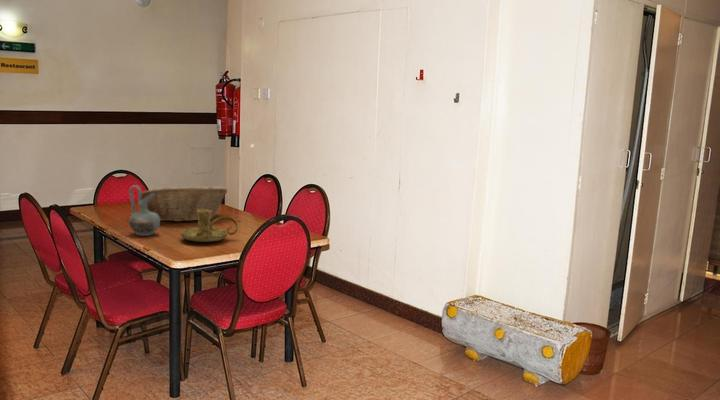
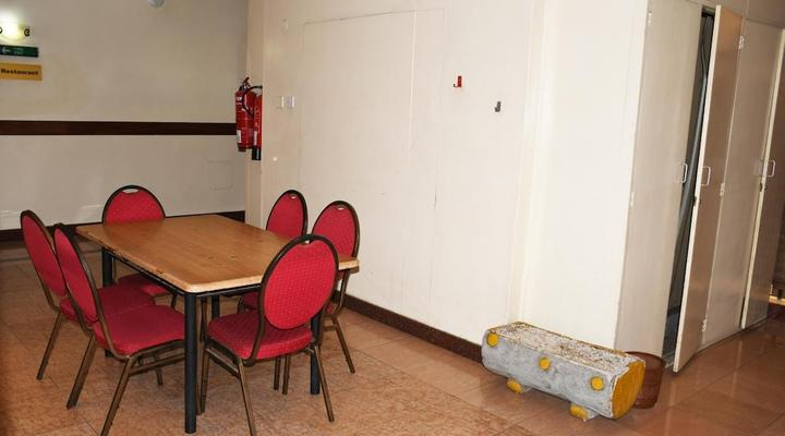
- fruit basket (183, 200)
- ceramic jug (144, 210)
- candle holder (209, 225)
